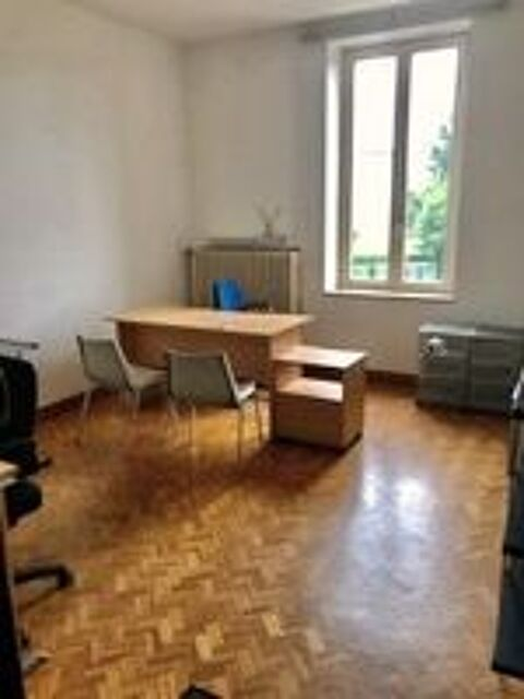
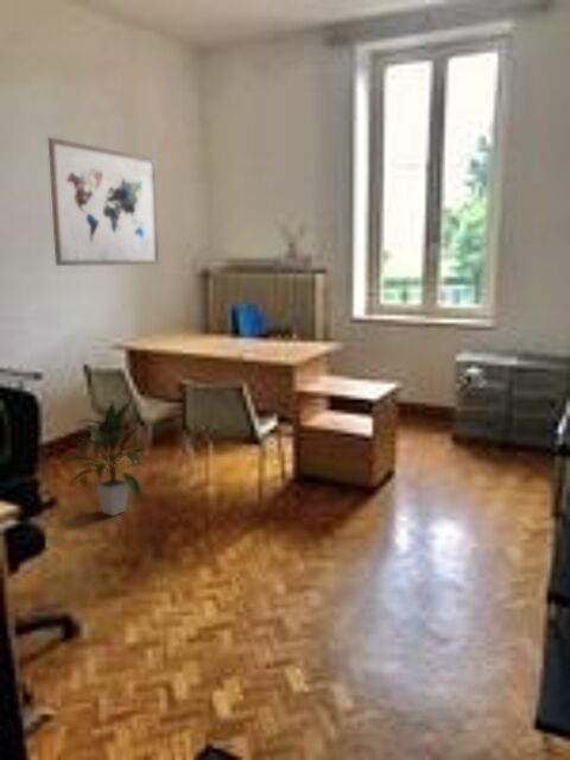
+ wall art (109, 208)
+ indoor plant (112, 458)
